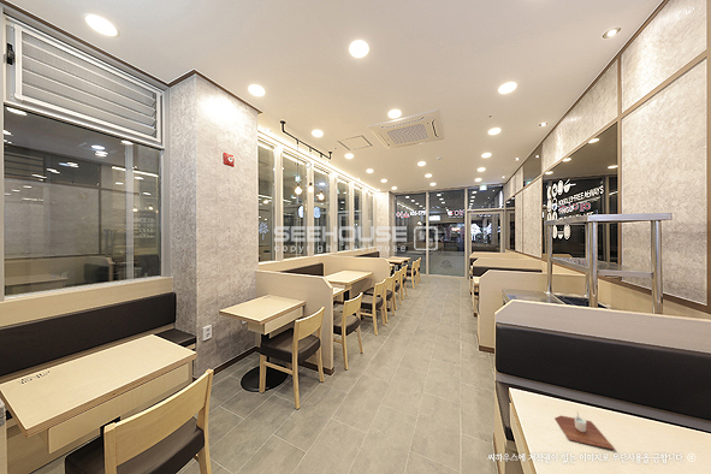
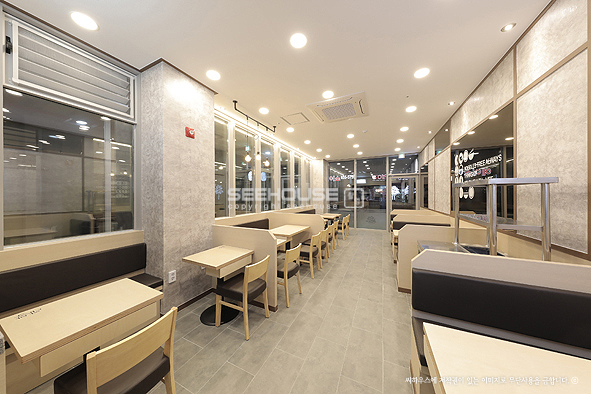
- cup (580, 422)
